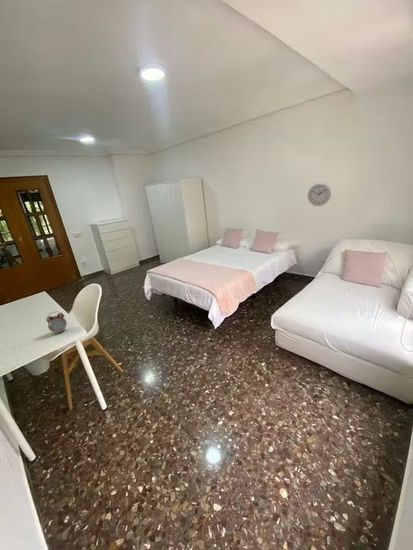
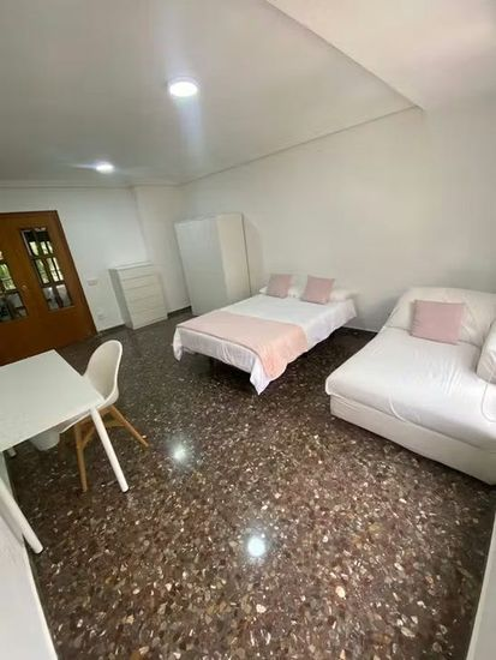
- alarm clock (56, 322)
- wall clock (318, 194)
